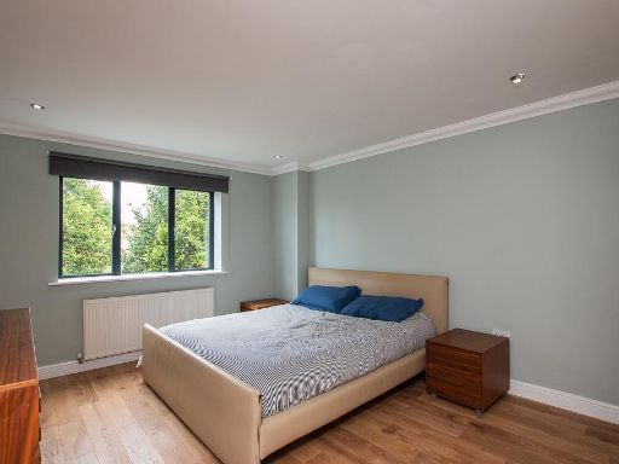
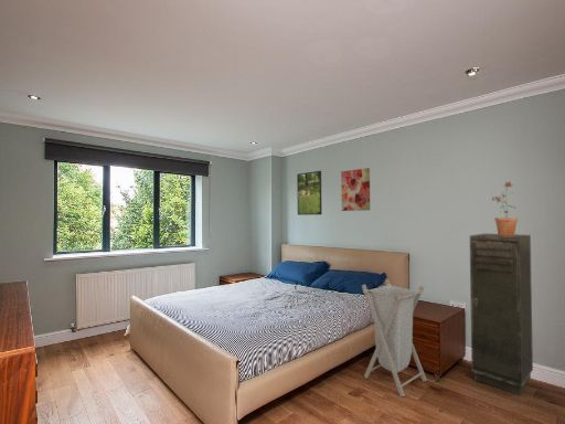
+ storage cabinet (501, 307)
+ laundry hamper (393, 332)
+ wall art (354, 190)
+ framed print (309, 193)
+ potted plant (503, 208)
